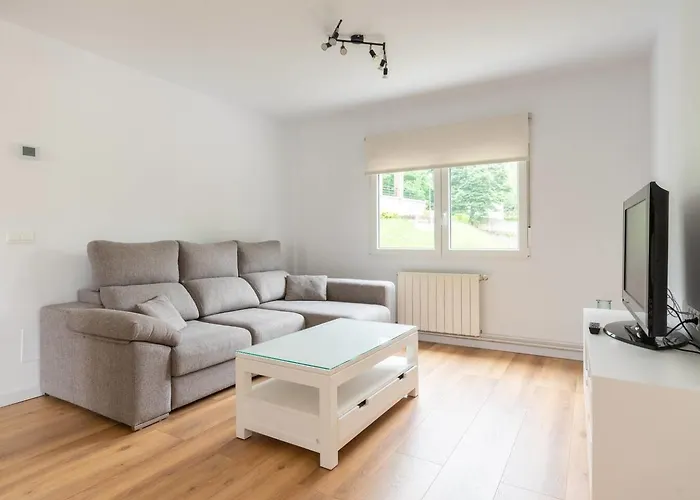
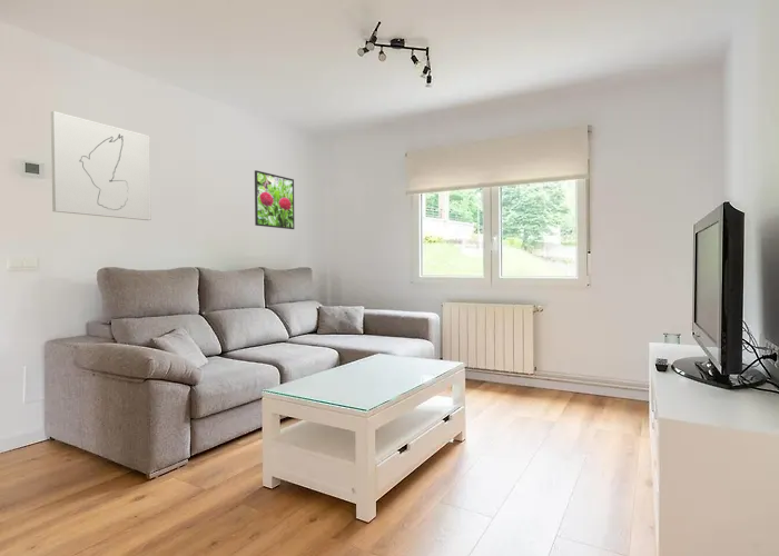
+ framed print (275, 201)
+ wall art (105, 170)
